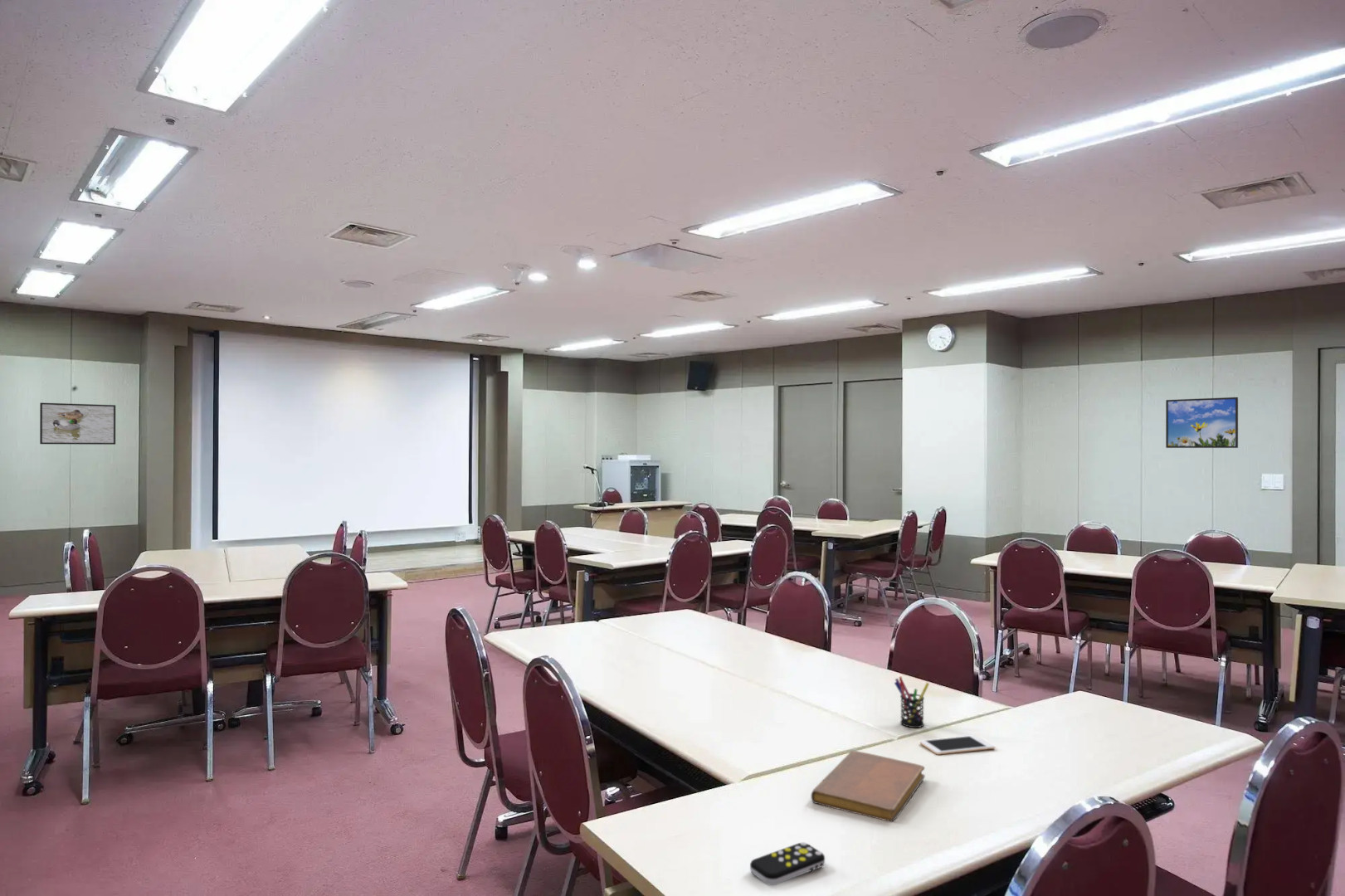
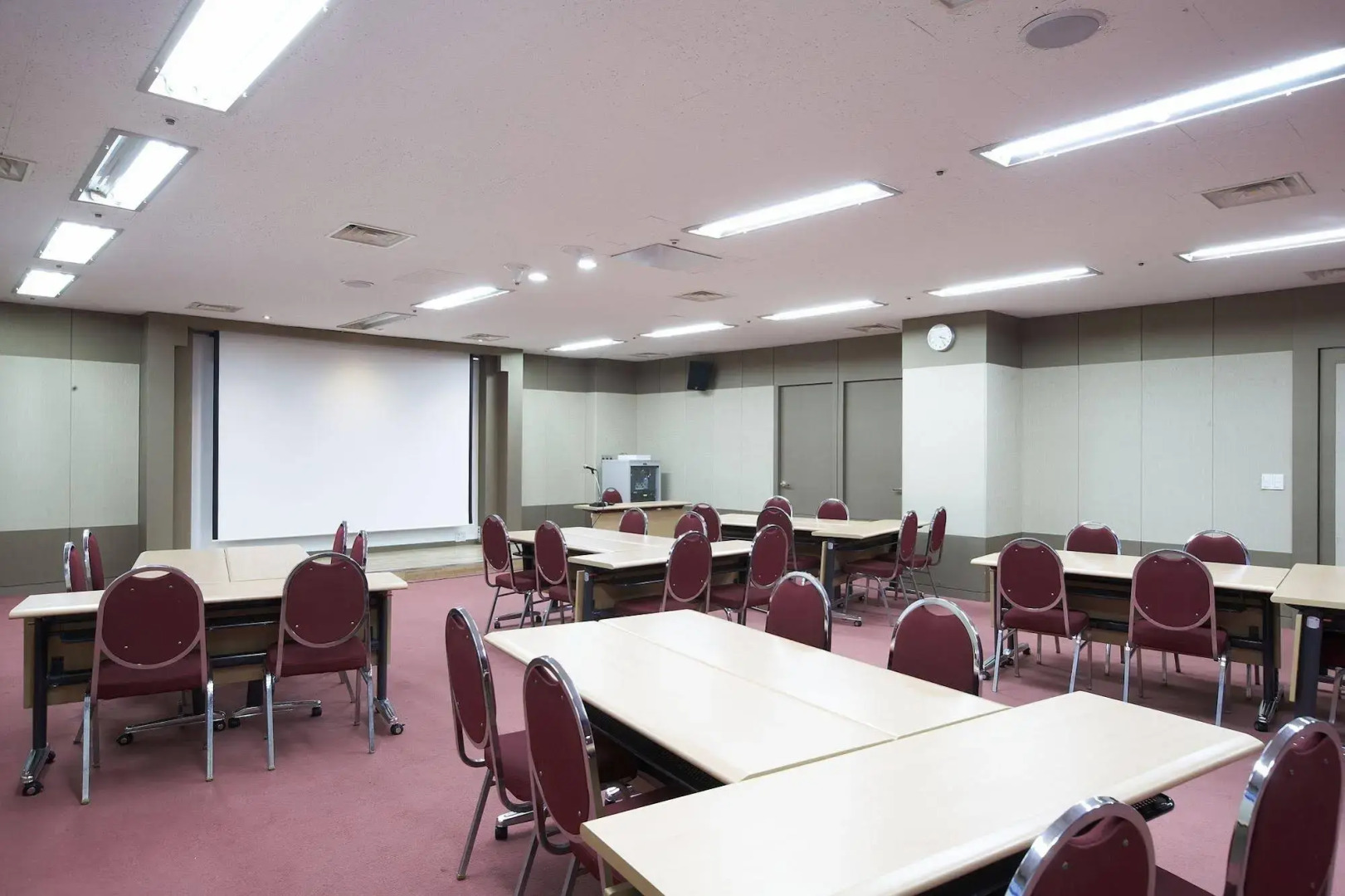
- pen holder (911, 701)
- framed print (1201, 423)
- notebook (870, 782)
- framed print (78, 424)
- remote control (787, 862)
- cell phone (957, 744)
